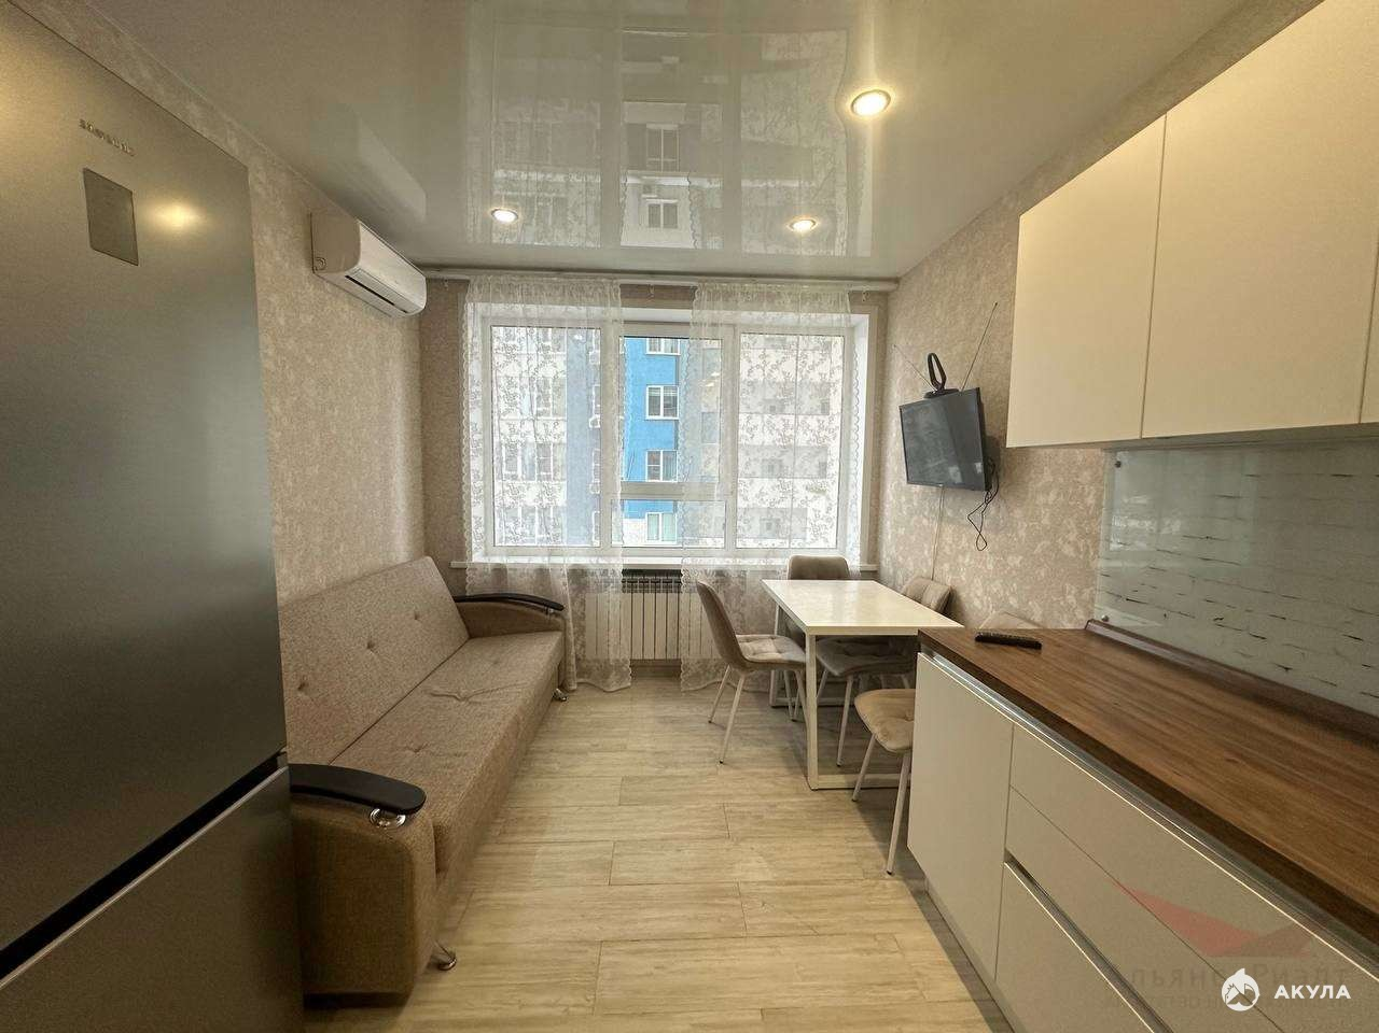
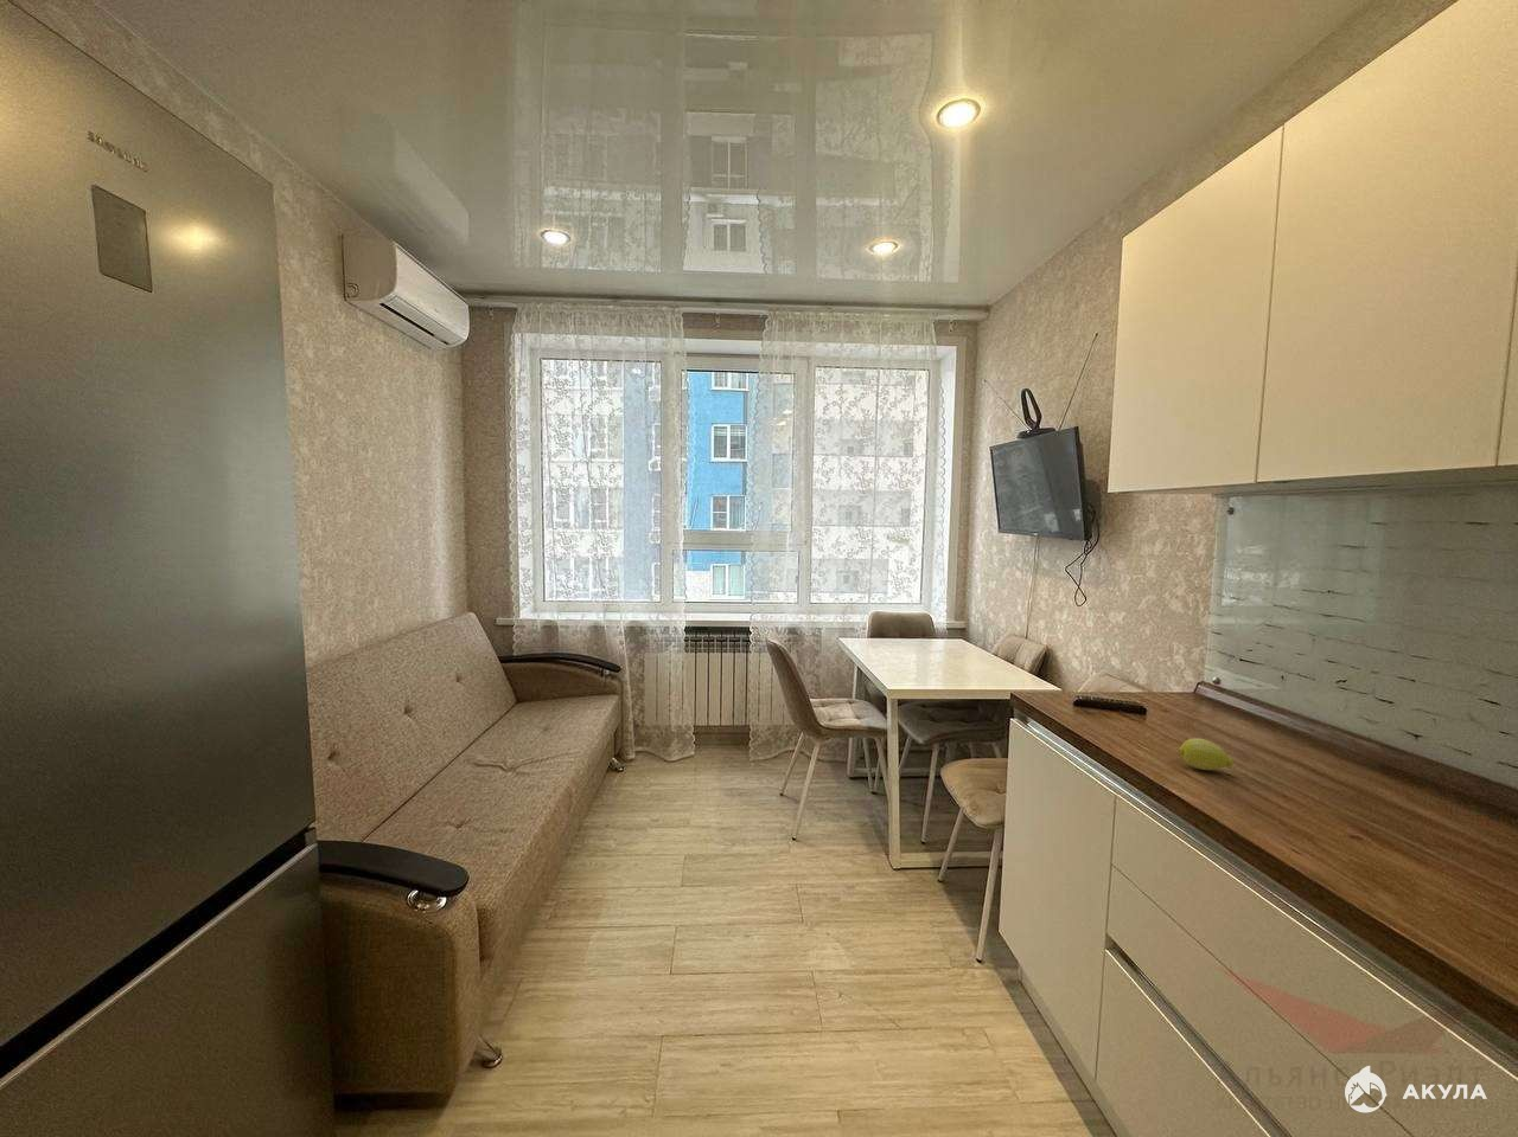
+ fruit (1204, 755)
